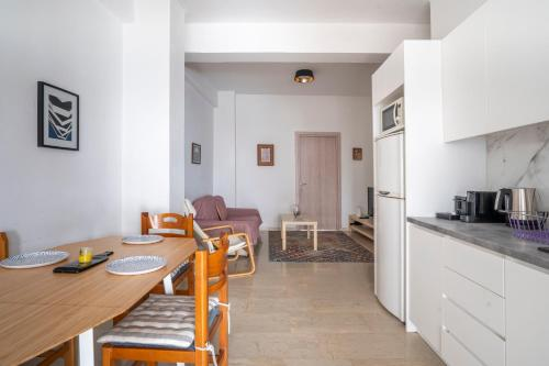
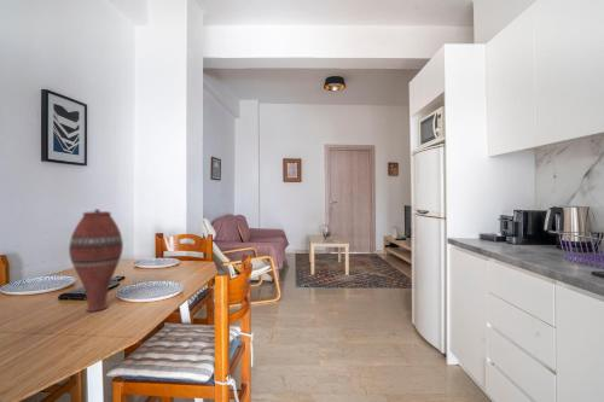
+ vase (97, 258)
